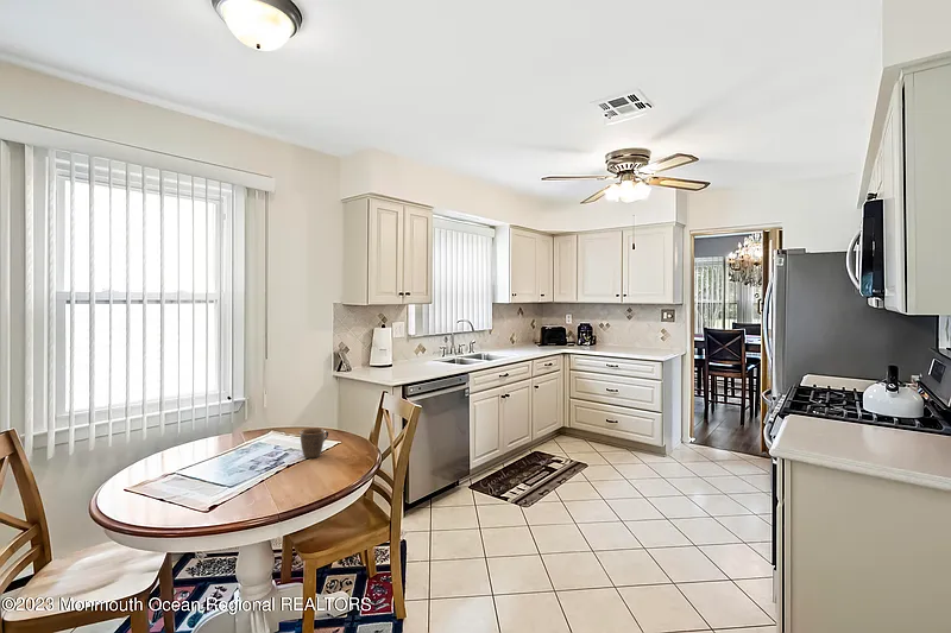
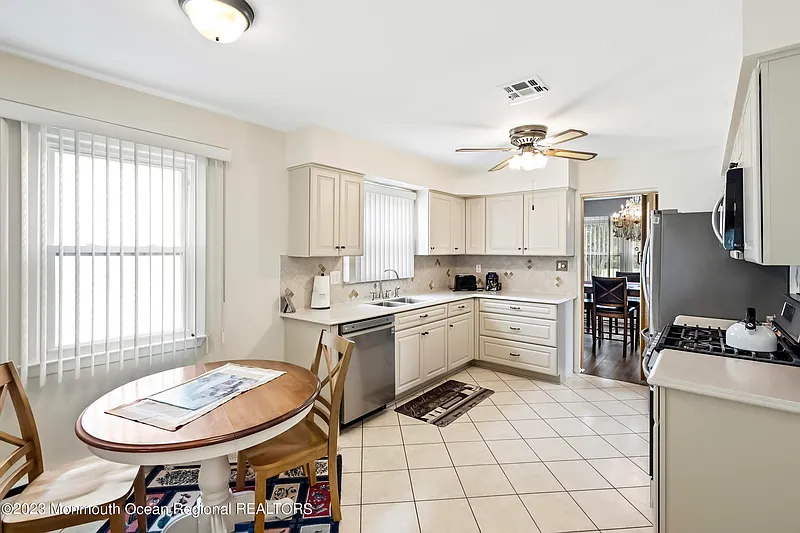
- mug (314, 442)
